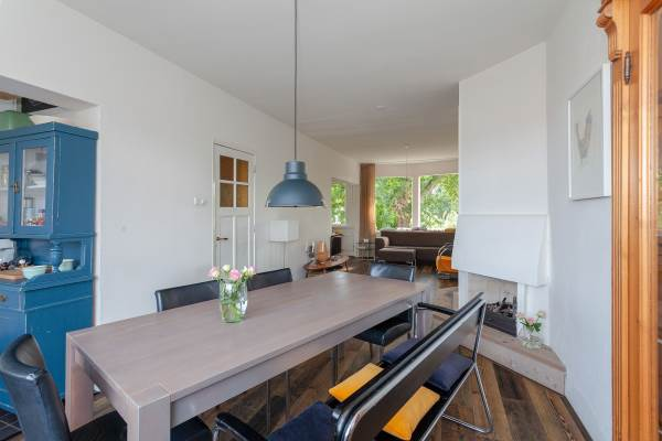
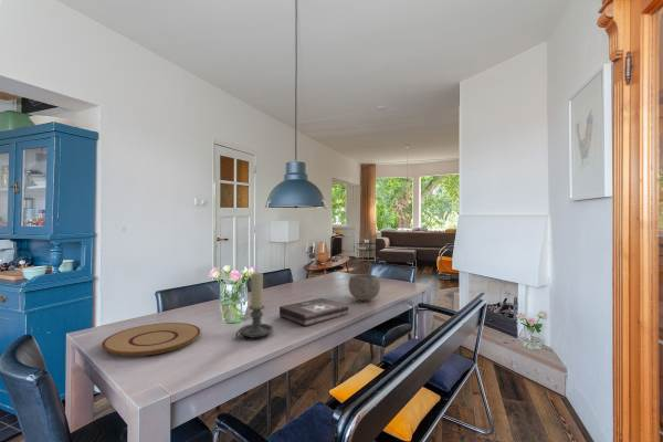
+ bowl (364, 287)
+ candle holder (253, 303)
+ first aid kit (314, 309)
+ plate (154, 337)
